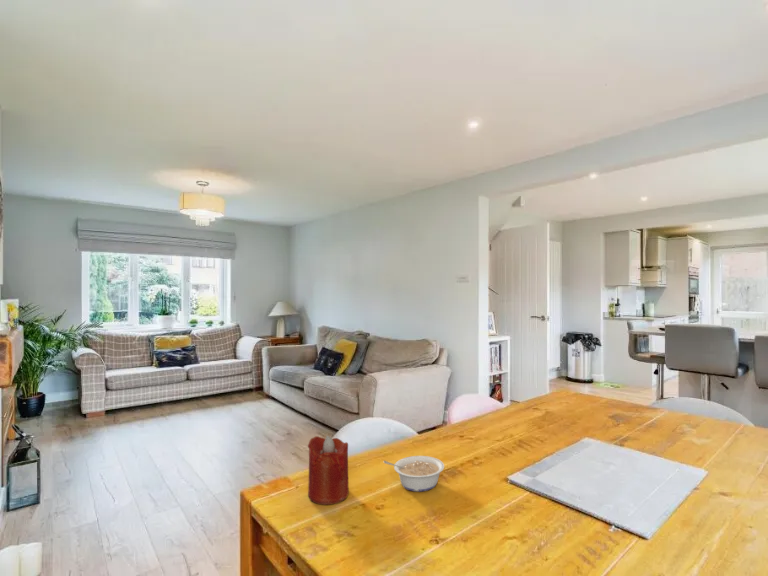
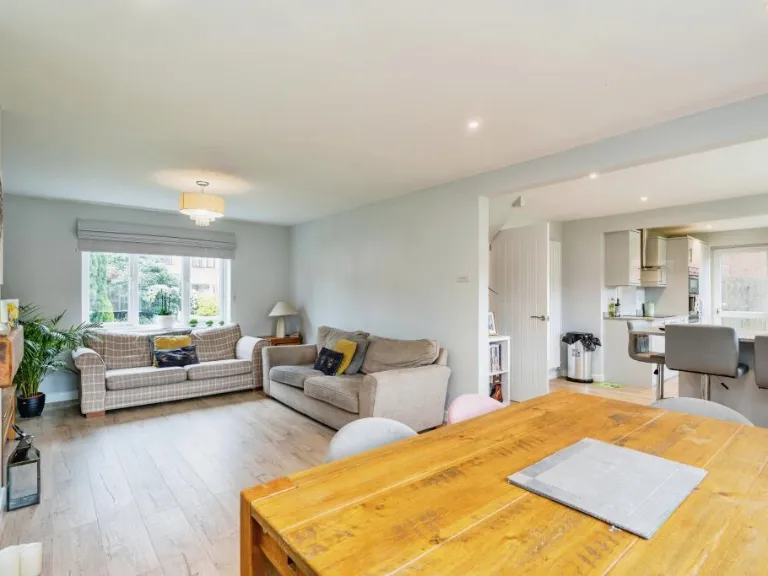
- candle (328, 464)
- legume (417, 473)
